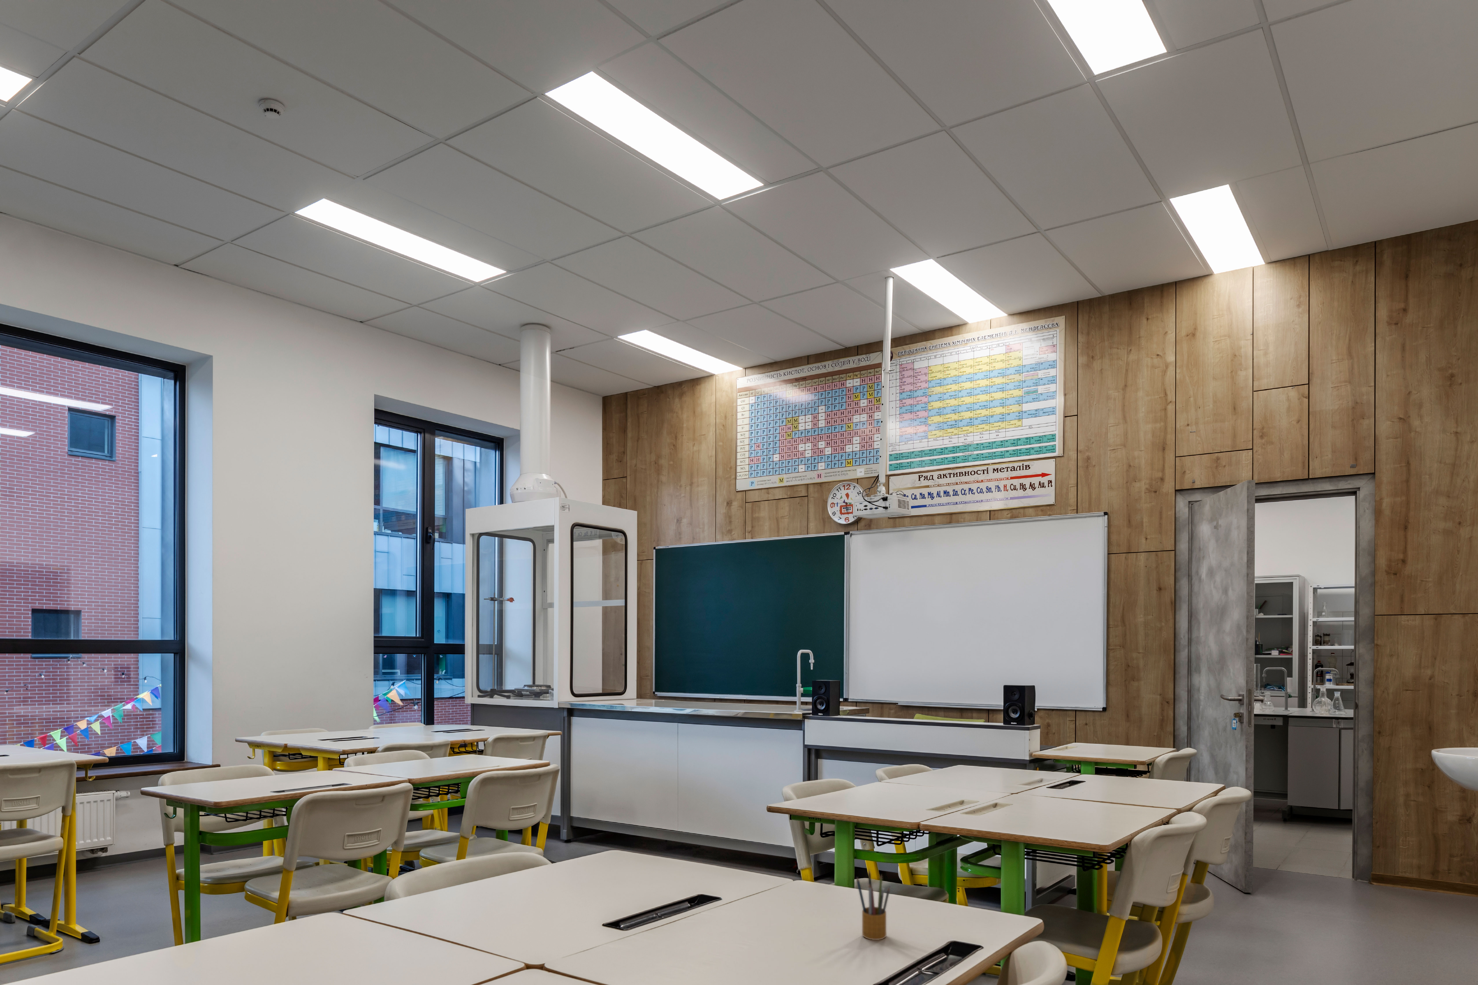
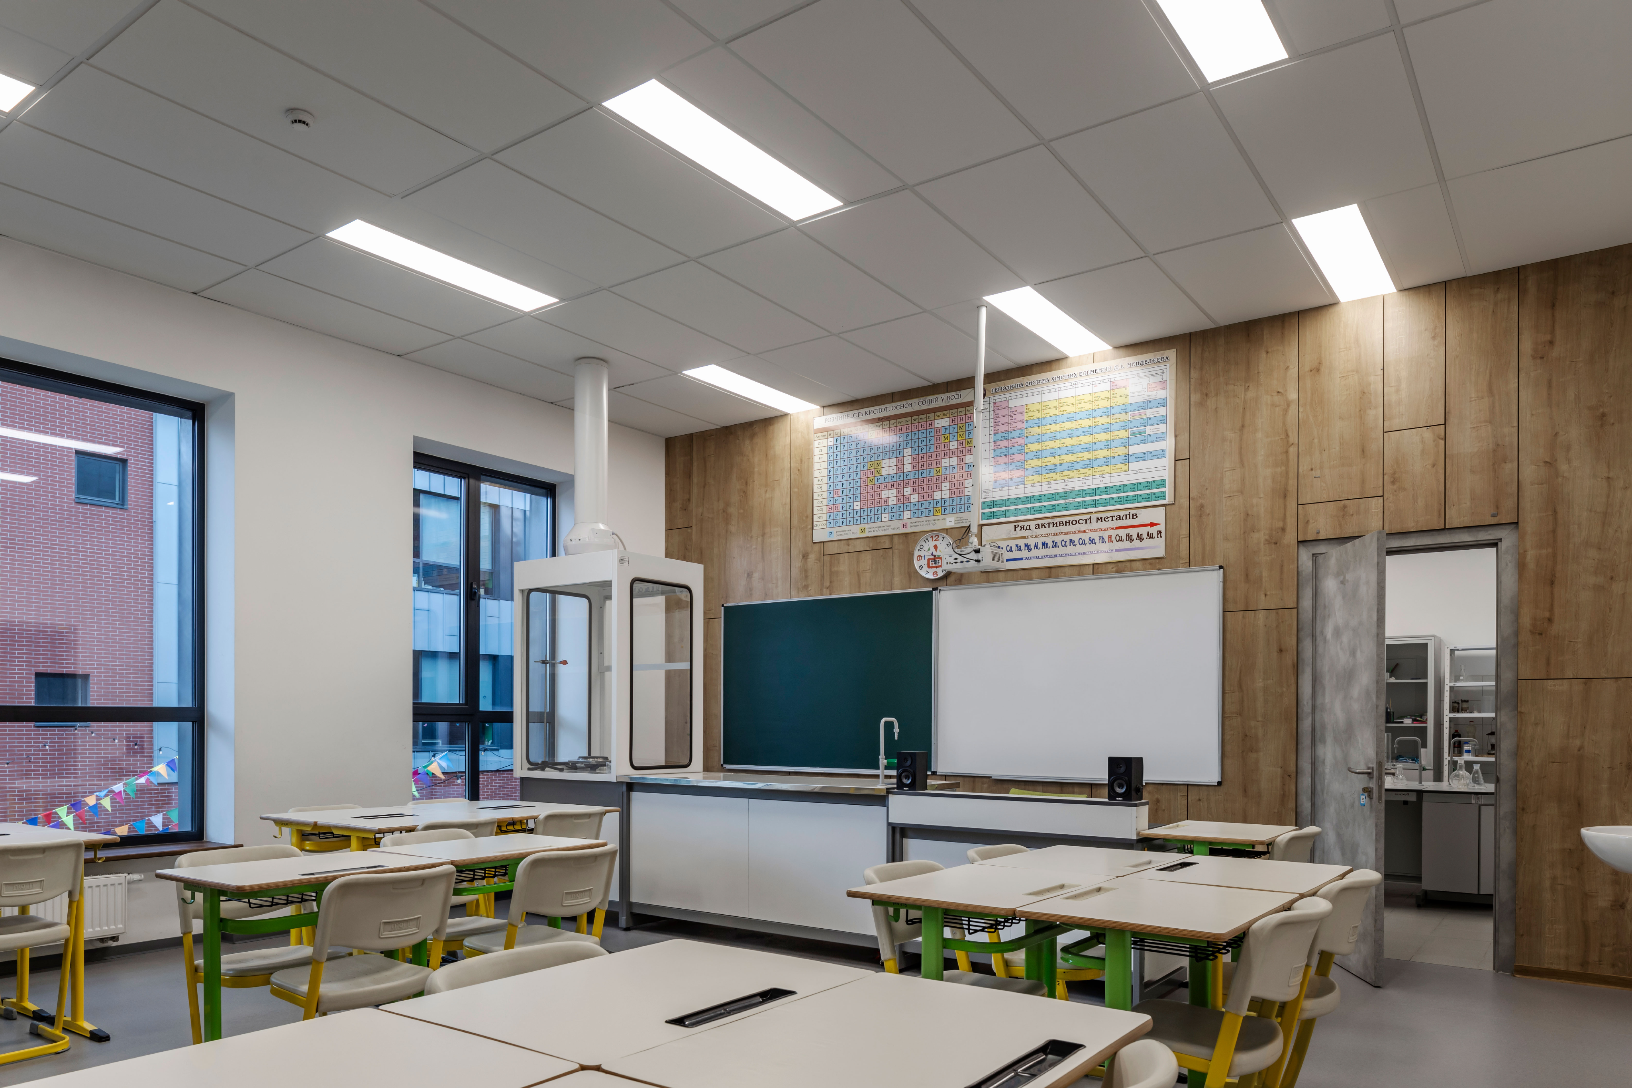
- pencil box (873, 905)
